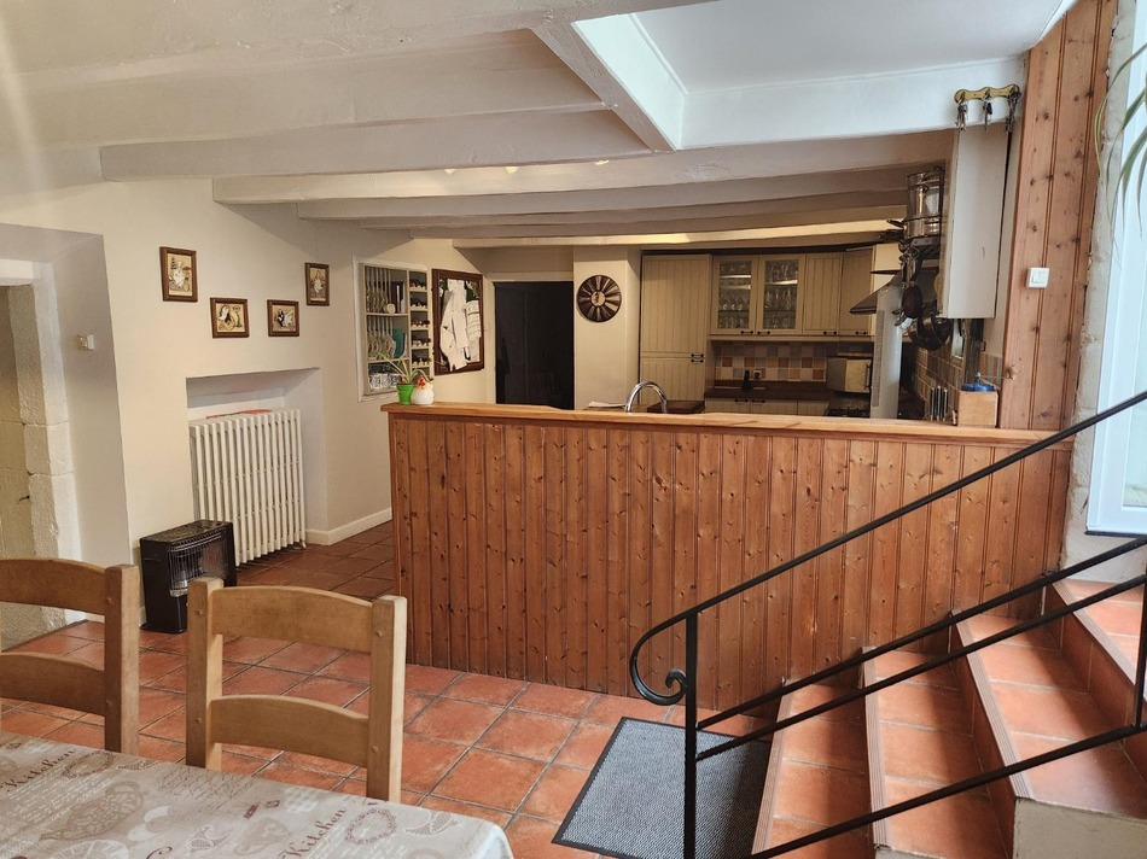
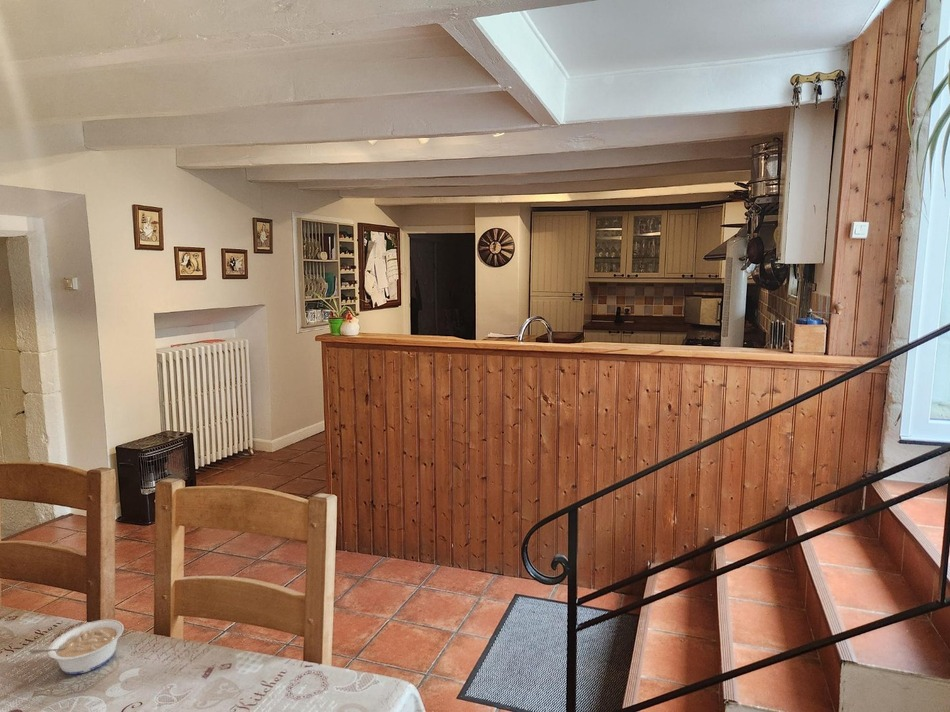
+ legume (85, 648)
